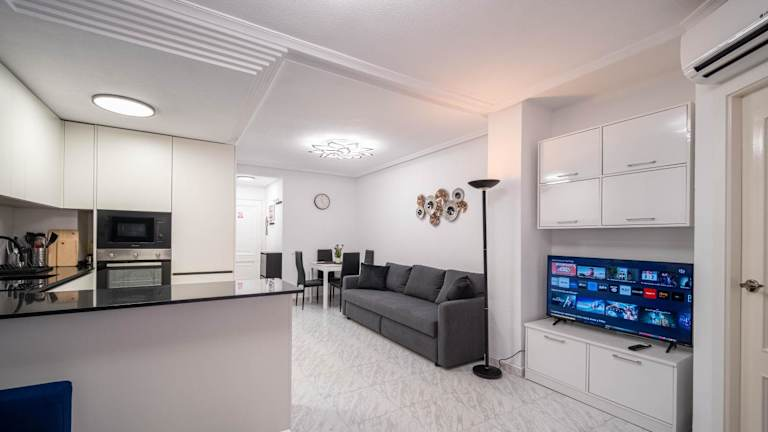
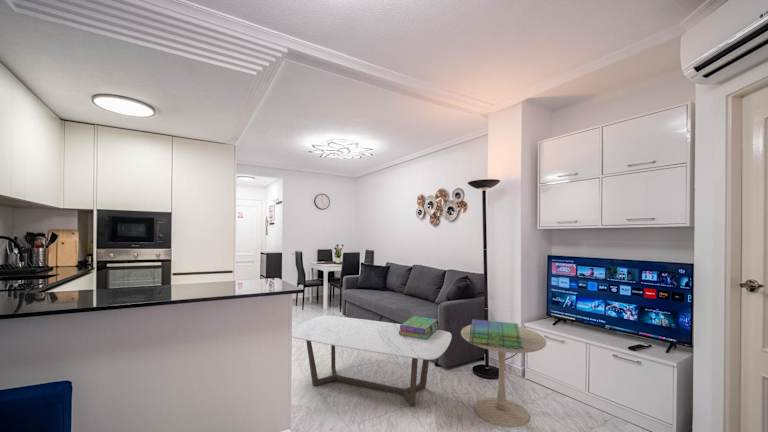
+ stack of books (494, 332)
+ coffee table (369, 351)
+ side table (501, 373)
+ stack of books (419, 326)
